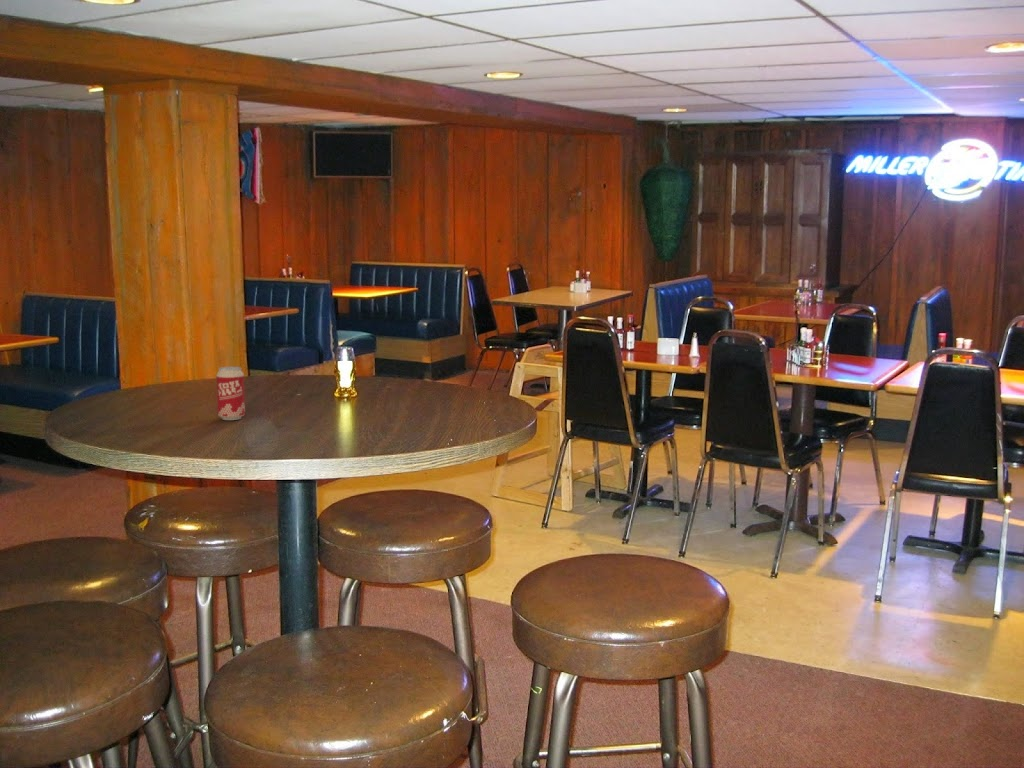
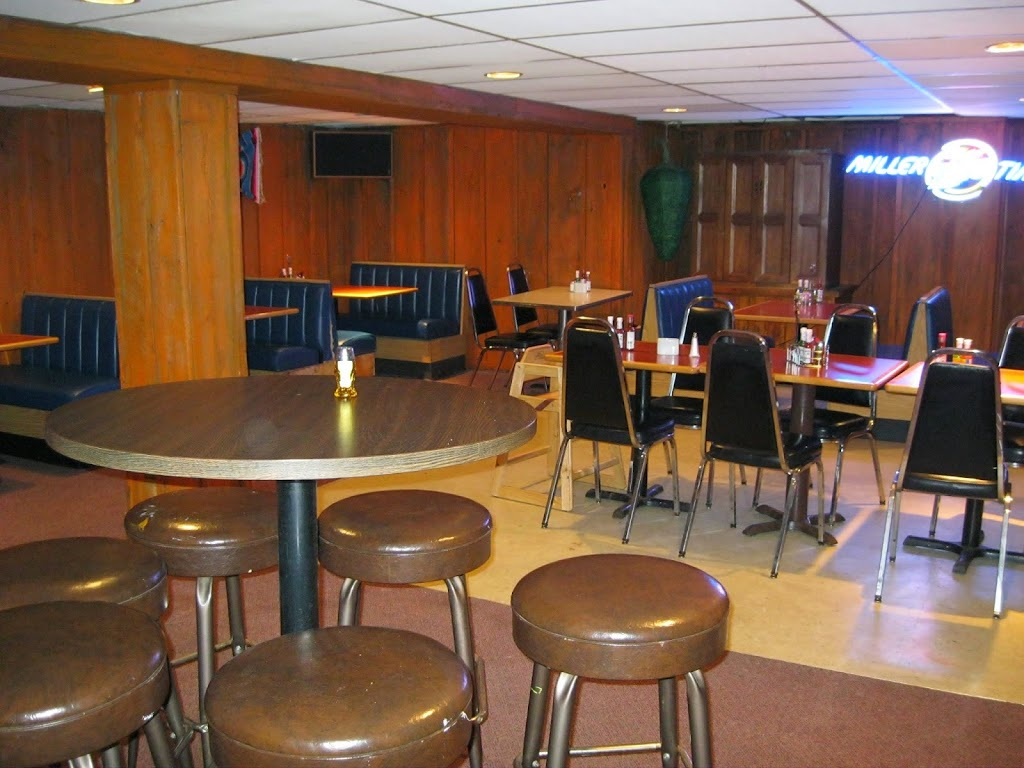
- beverage can (230, 393)
